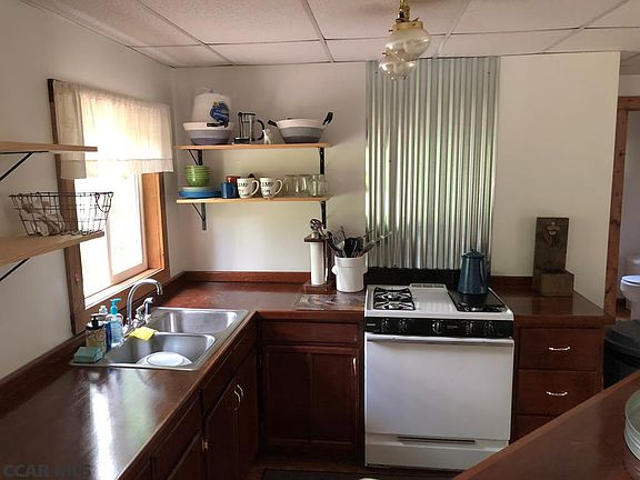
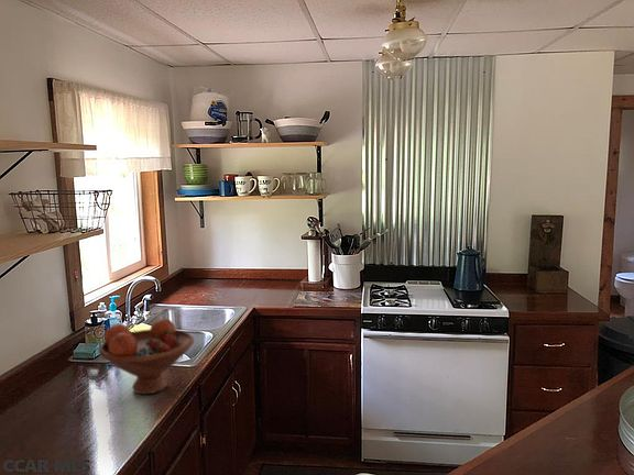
+ fruit bowl (147, 356)
